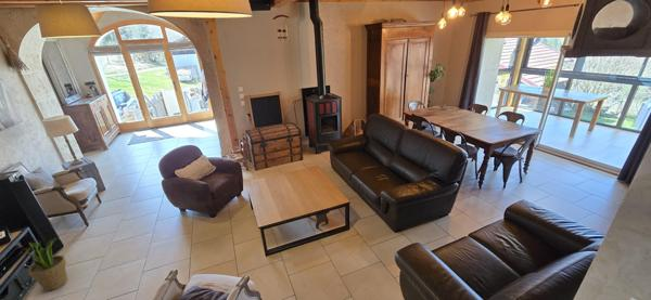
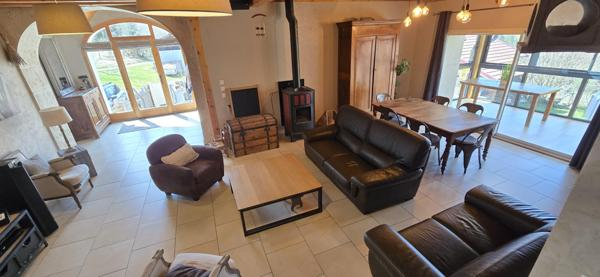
- potted plant (49, 261)
